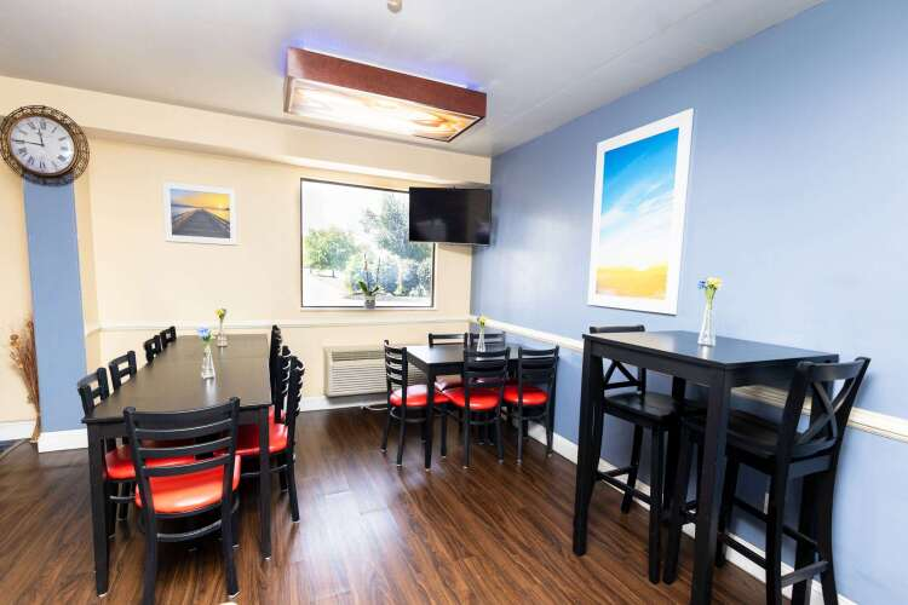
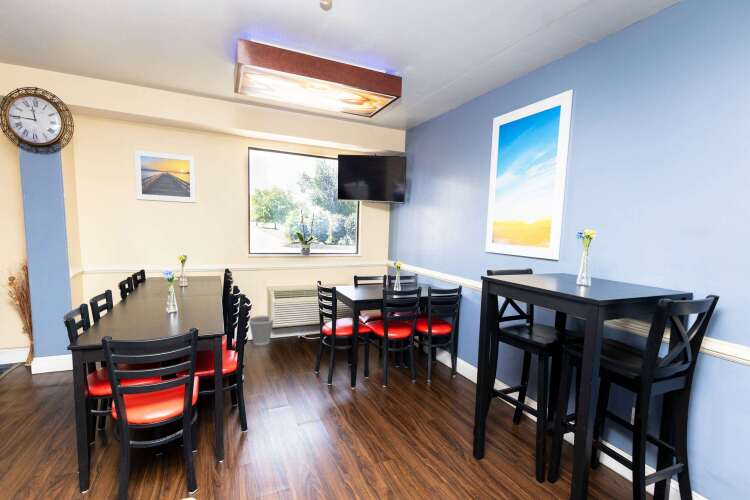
+ wastebasket (261, 330)
